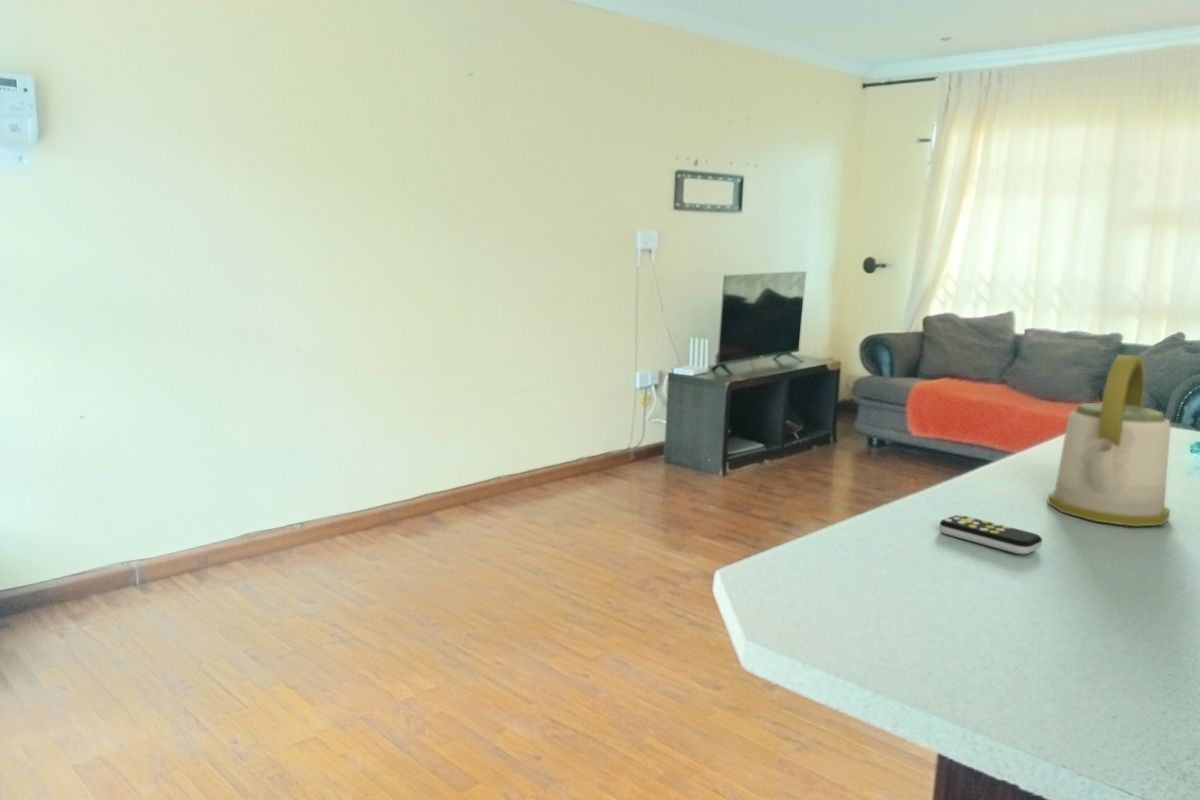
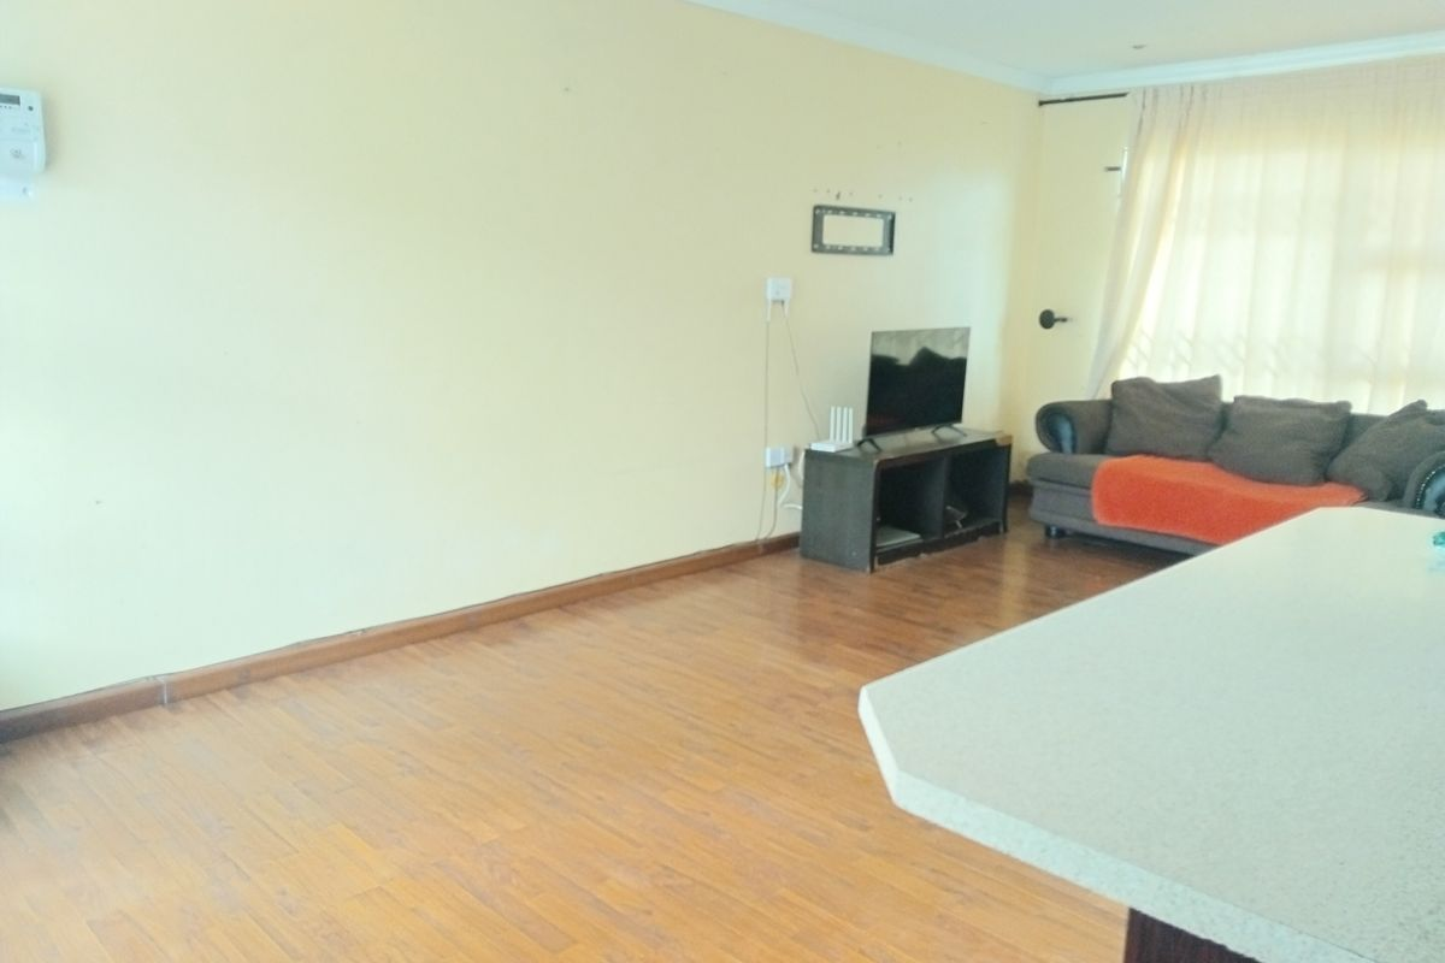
- kettle (1114, 434)
- remote control (989, 533)
